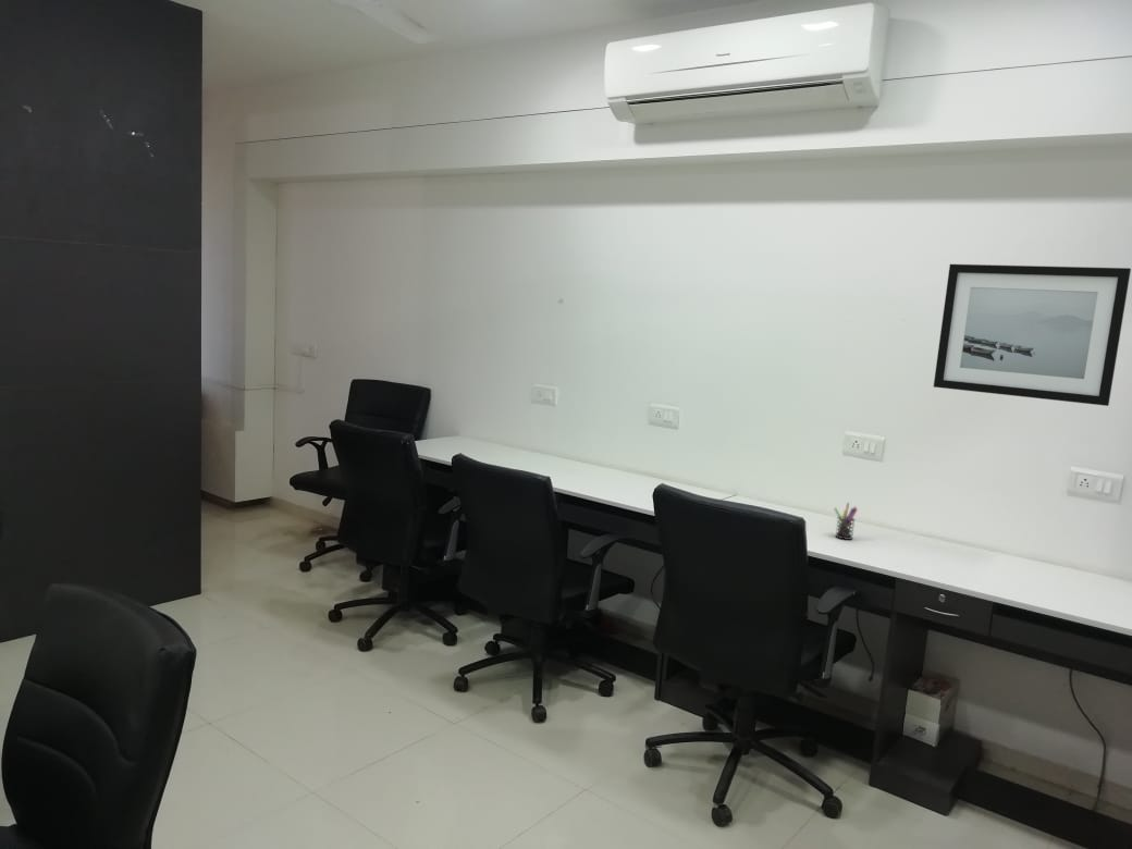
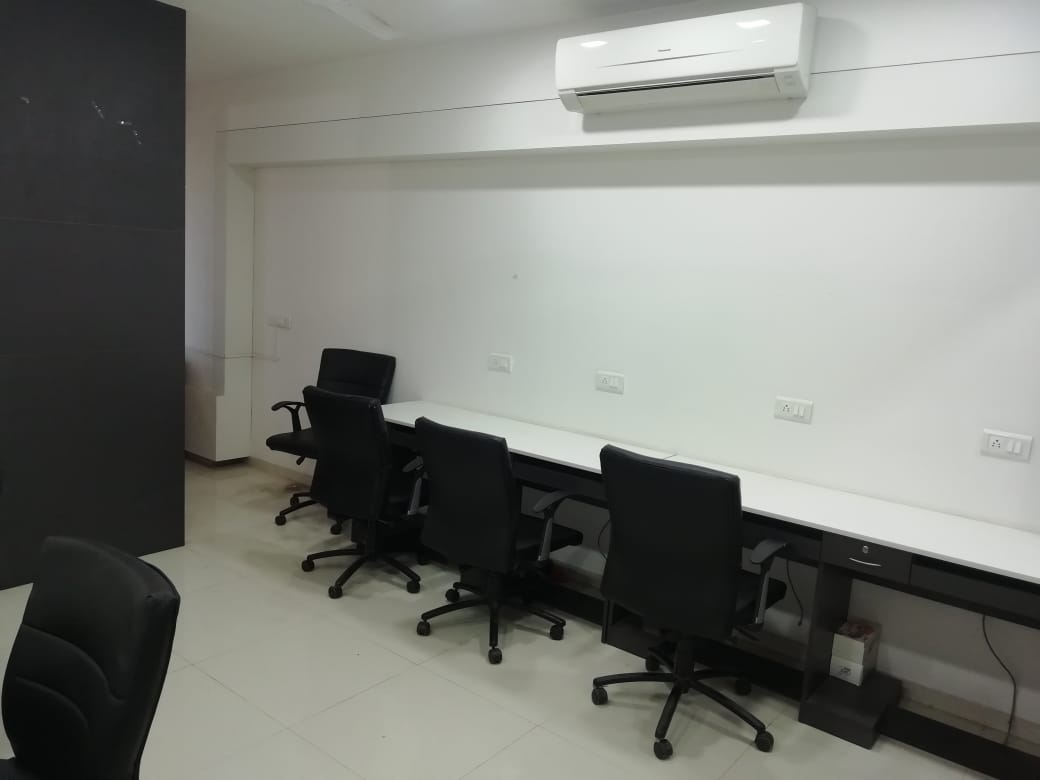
- pen holder (844, 520)
- wall art (1025, 331)
